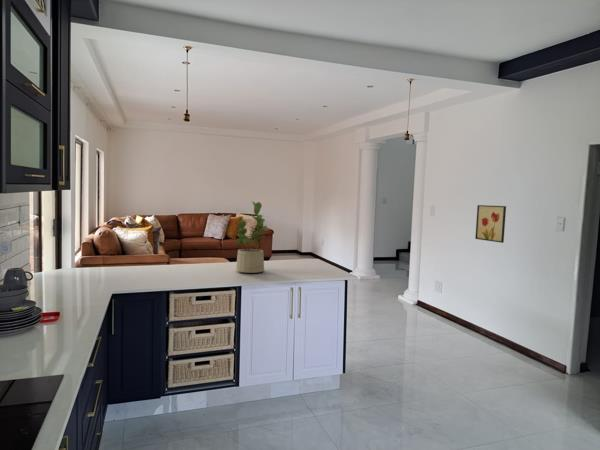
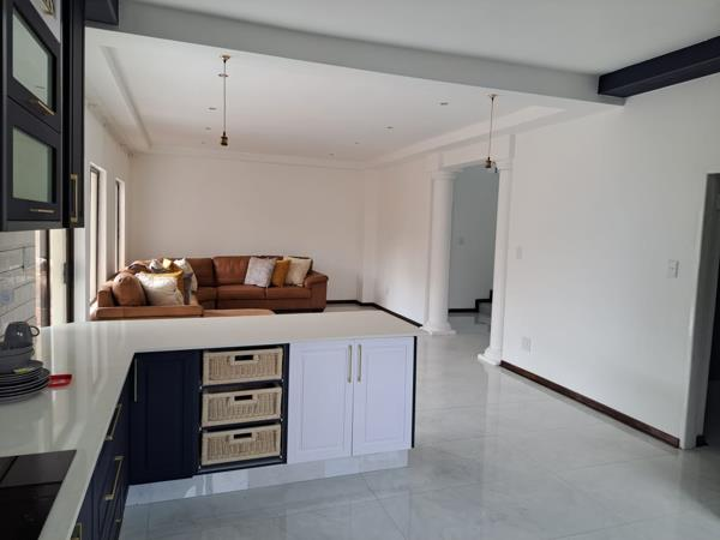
- potted plant (247, 237)
- wall art (490, 223)
